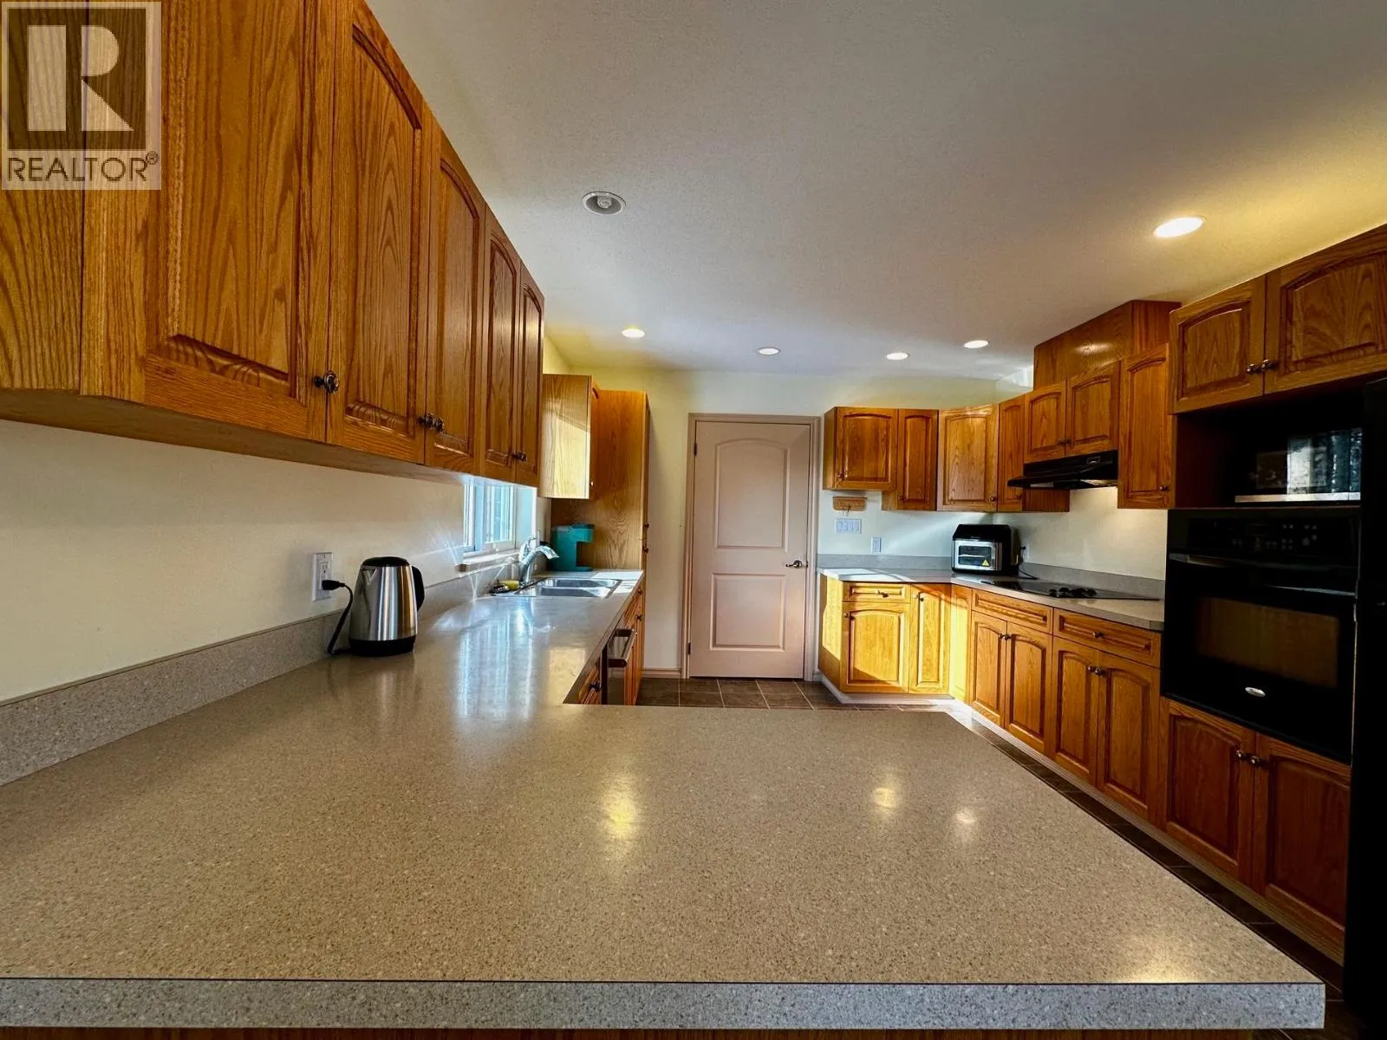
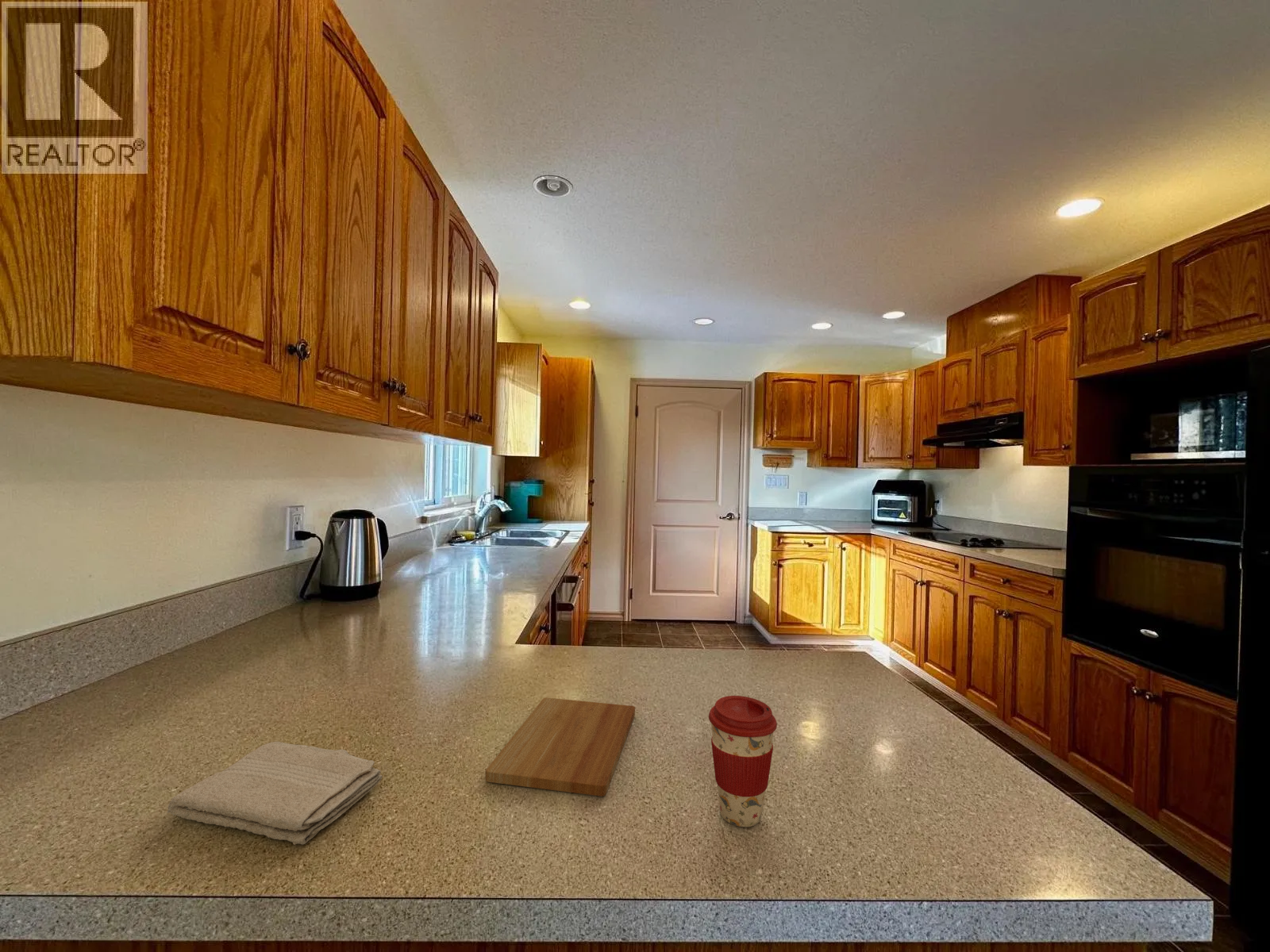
+ washcloth (282, 785)
+ coffee cup (741, 760)
+ cutting board (569, 739)
